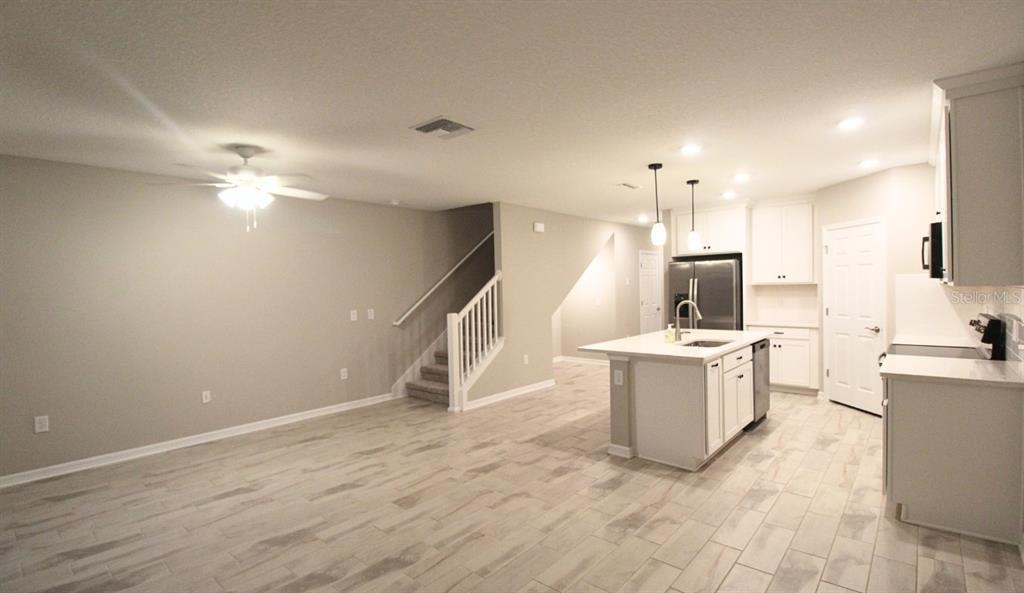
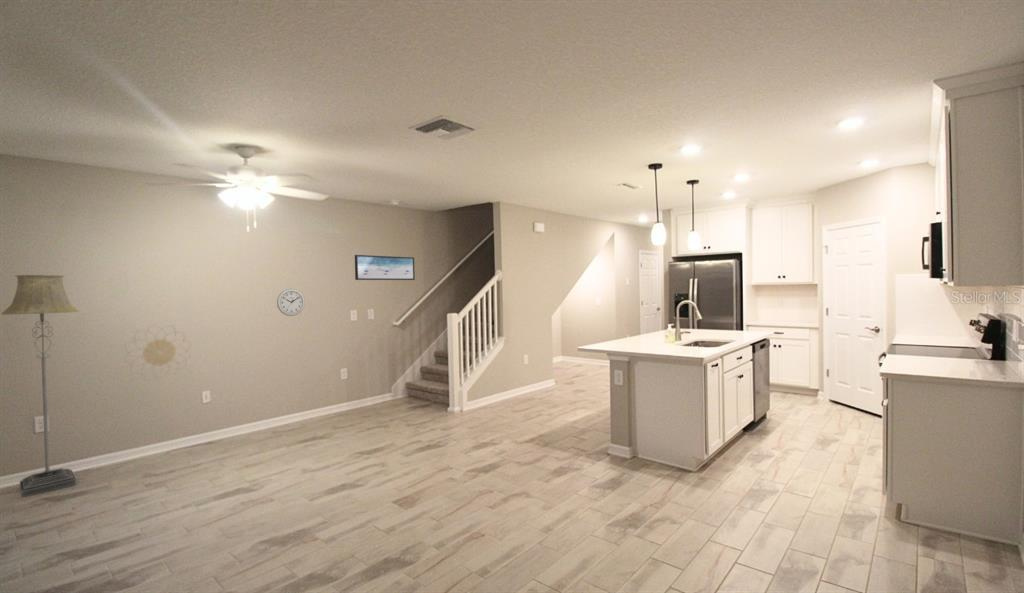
+ decorative wall piece (159, 351)
+ wall art (386, 268)
+ floor lamp (44, 381)
+ wall clock (291, 302)
